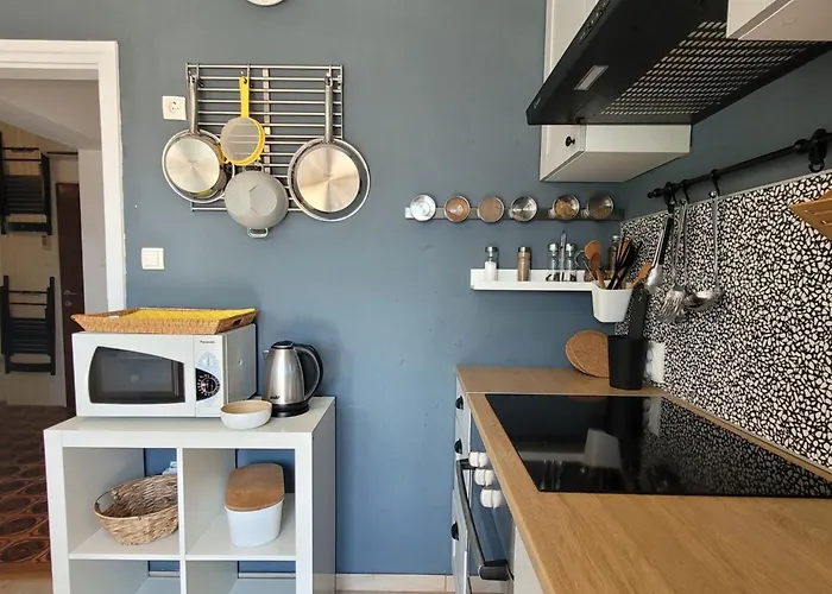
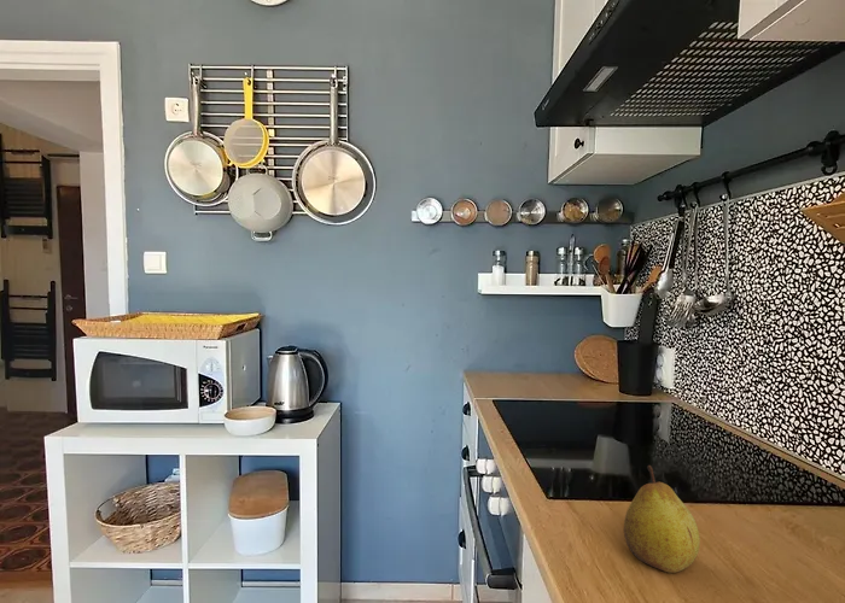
+ fruit (660, 516)
